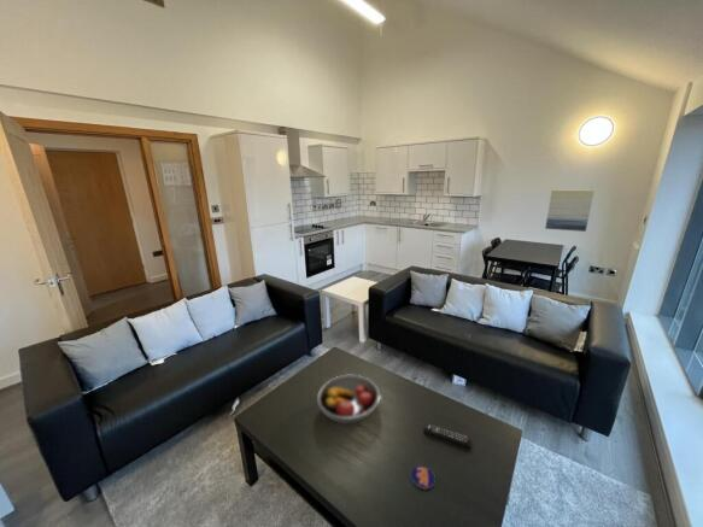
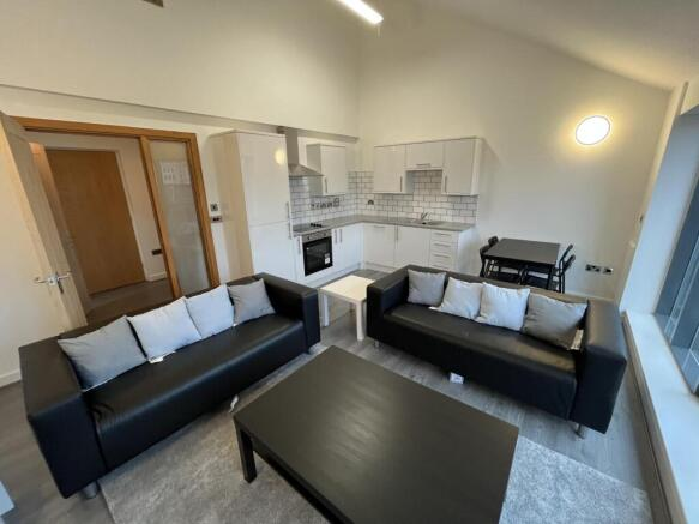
- fruit bowl (348, 399)
- coaster (422, 476)
- remote control (446, 434)
- wall art (568, 210)
